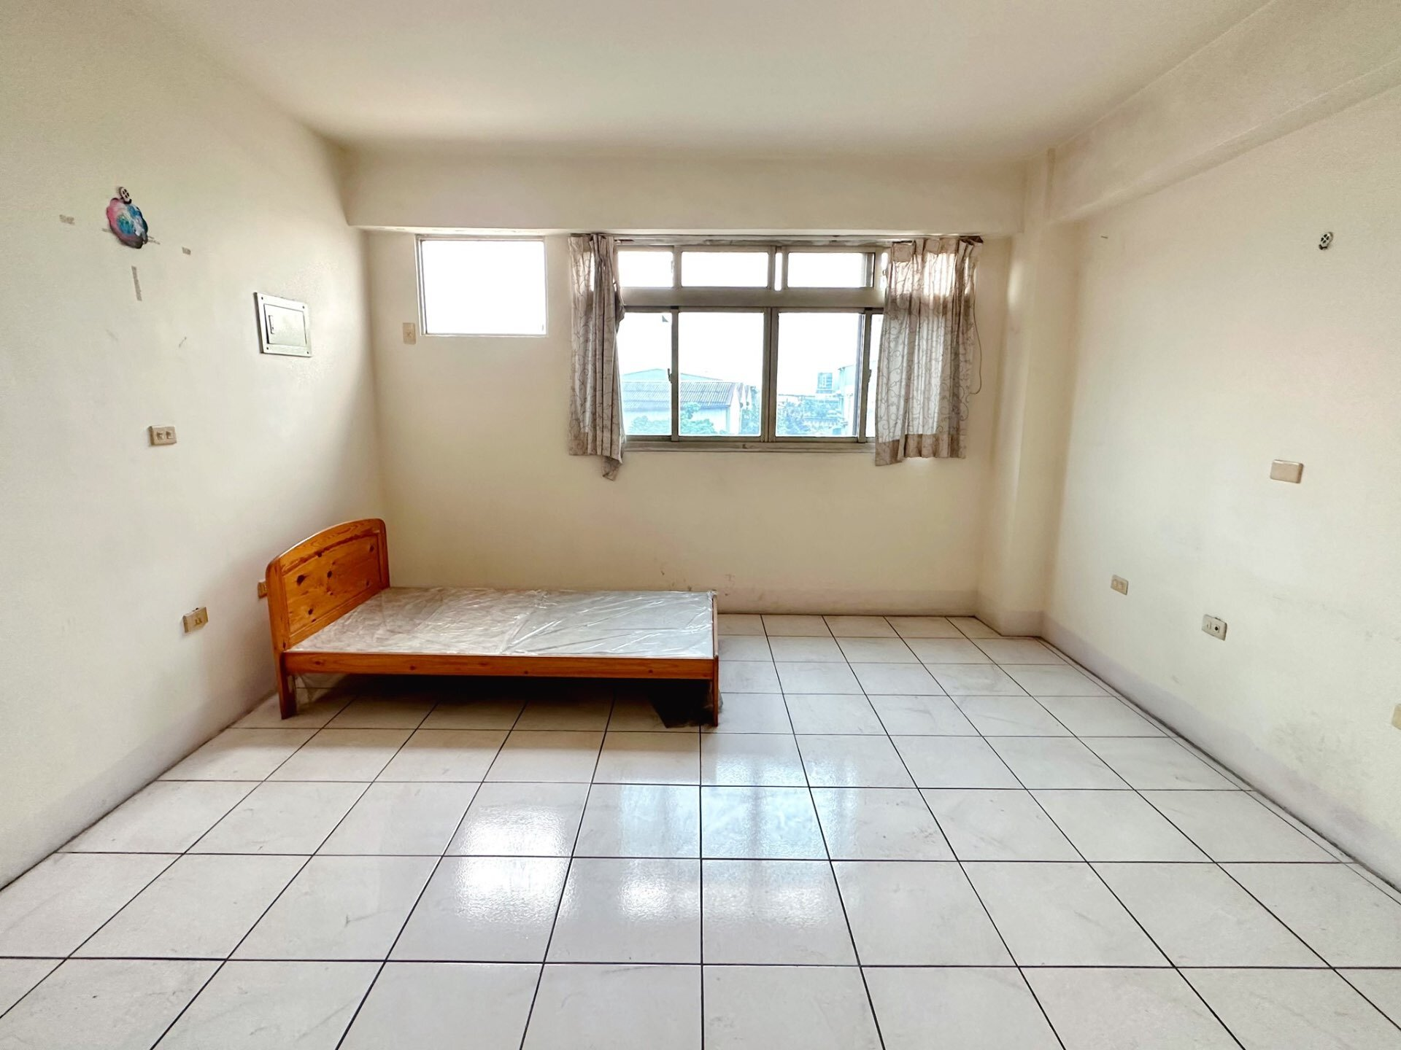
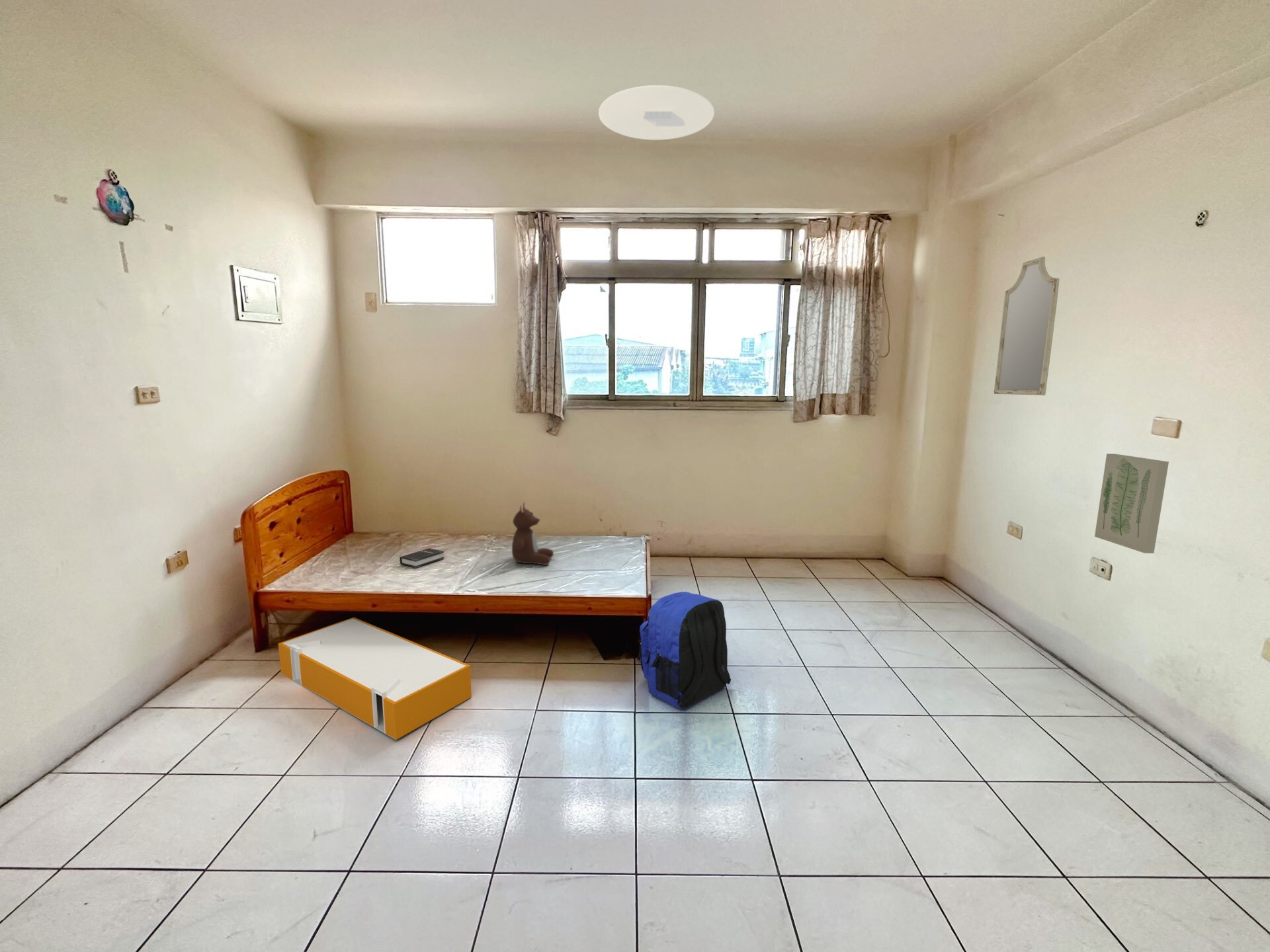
+ home mirror (1025, 328)
+ hardback book (422, 557)
+ backpack (679, 641)
+ teddy bear (532, 533)
+ ceiling light (656, 109)
+ storage bin (371, 667)
+ wall art (1129, 501)
